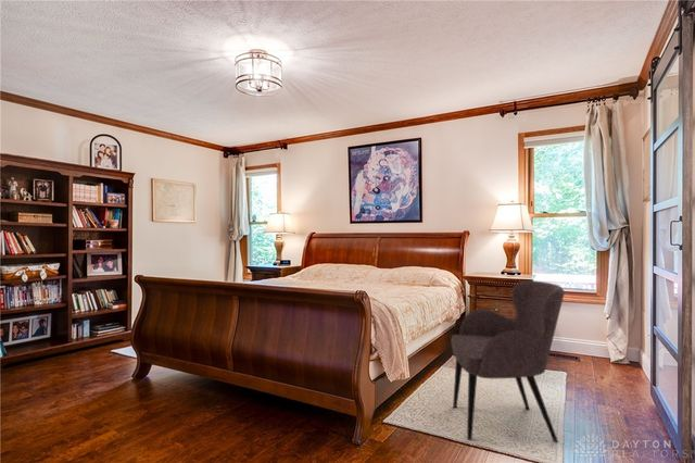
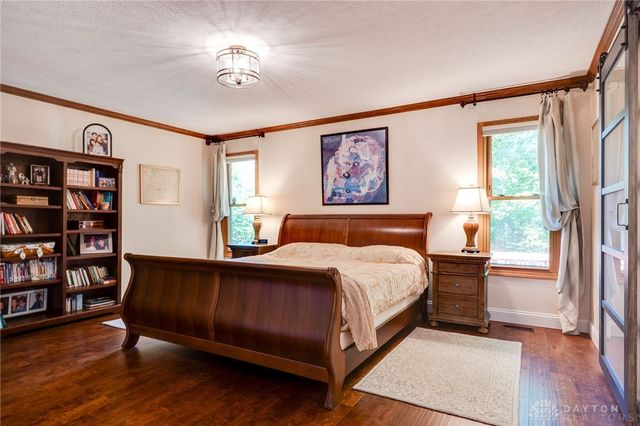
- armchair (507, 353)
